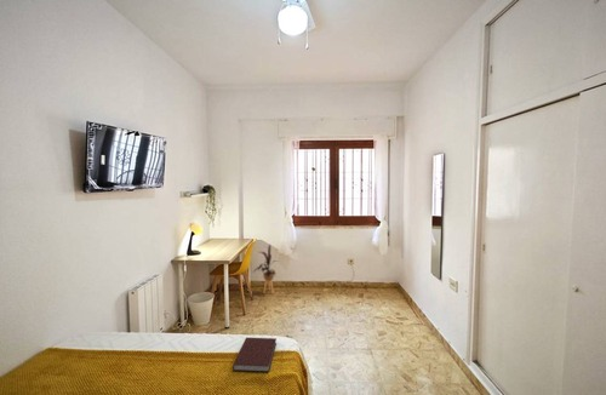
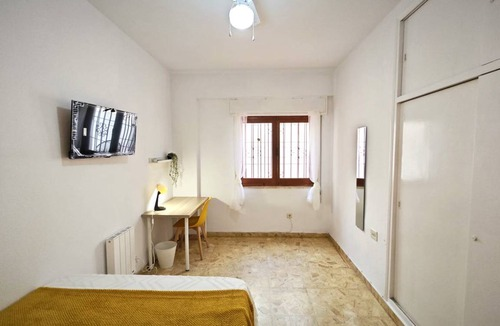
- notebook (256, 353)
- house plant (265, 268)
